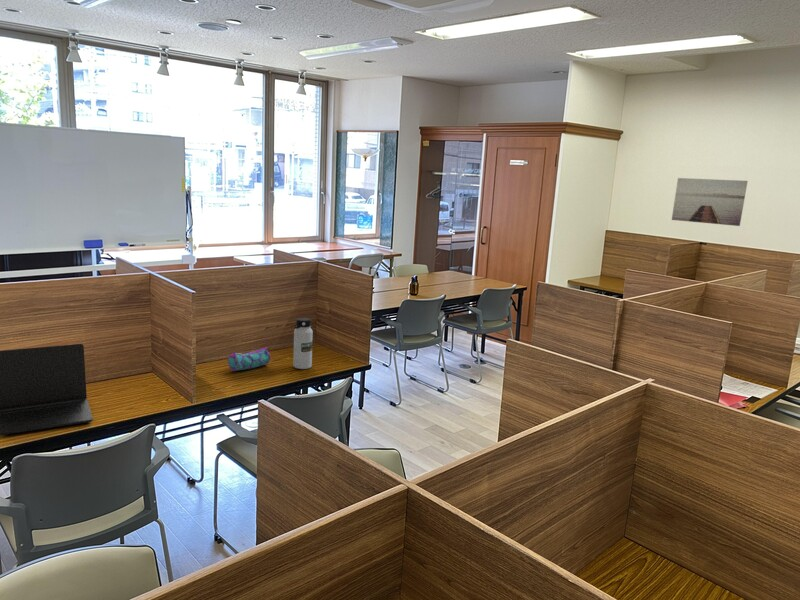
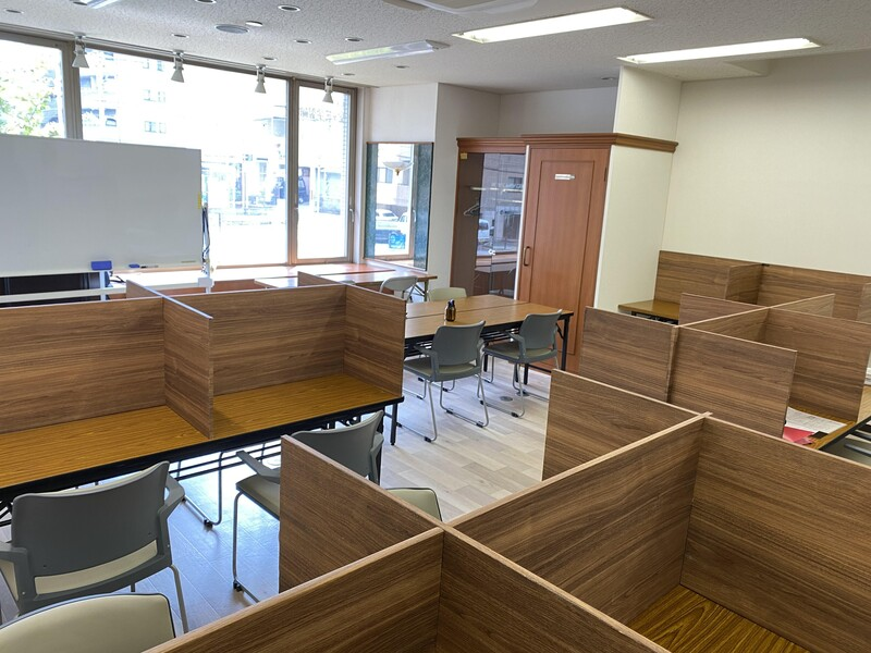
- laptop (38, 387)
- water bottle (303, 342)
- pencil case (249, 358)
- wall art (707, 201)
